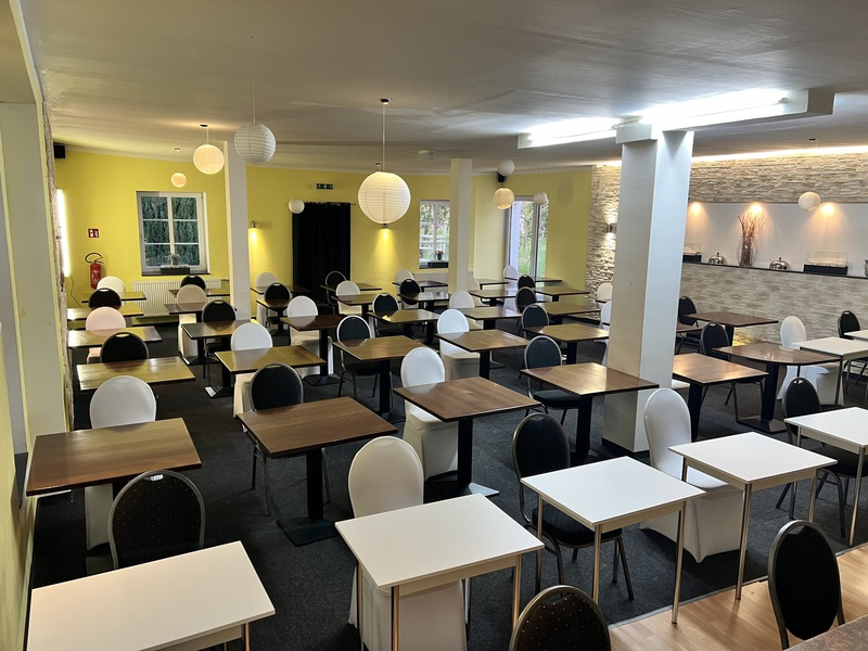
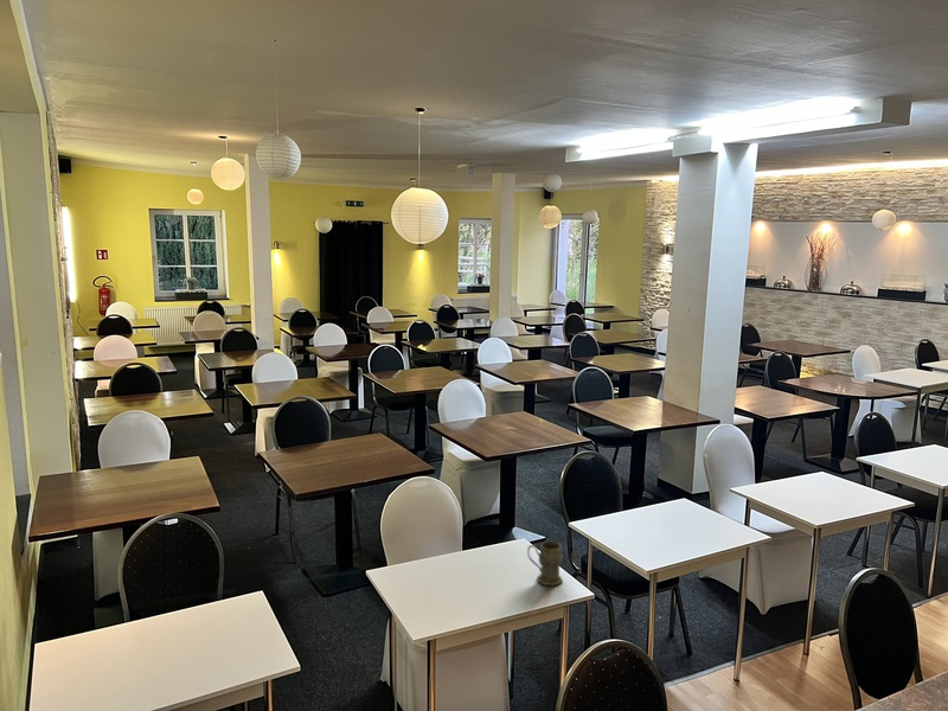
+ mug (545, 562)
